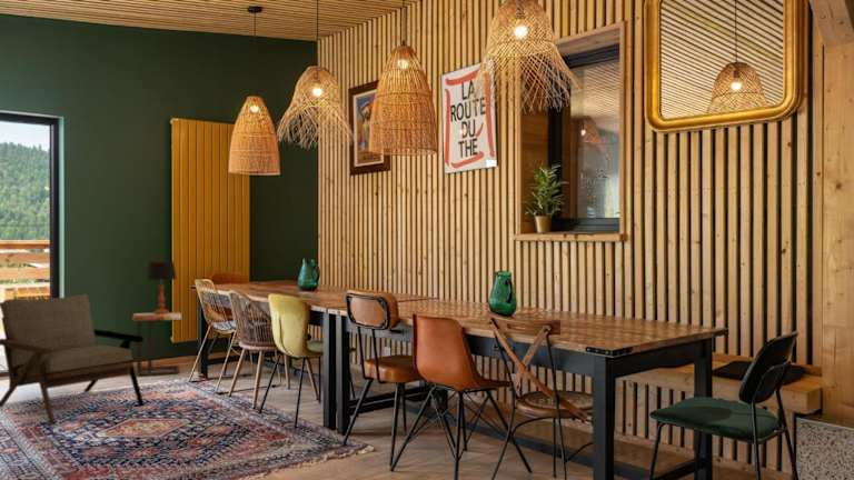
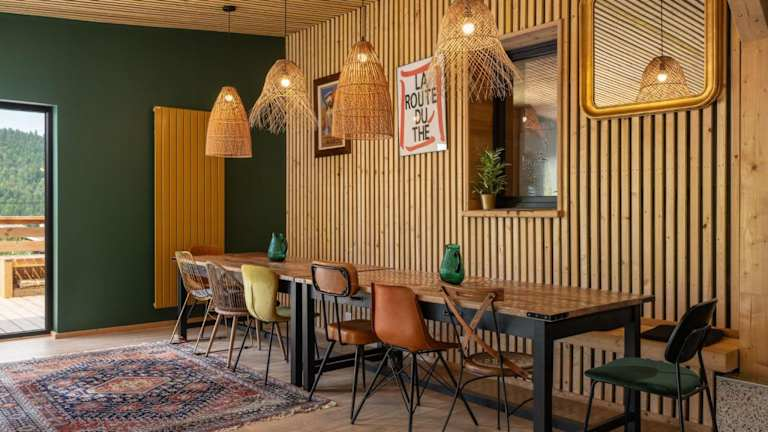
- table lamp (161, 287)
- side table (151, 343)
- armchair (70, 352)
